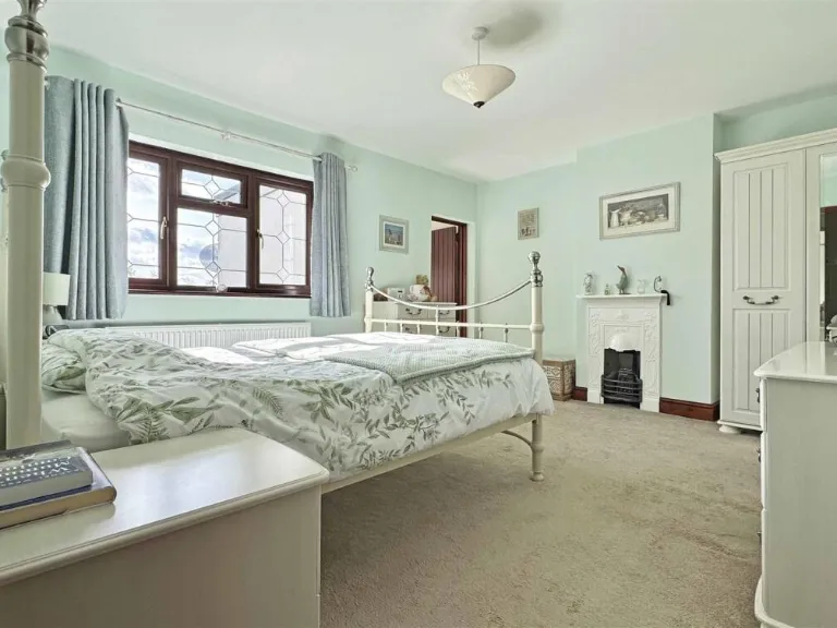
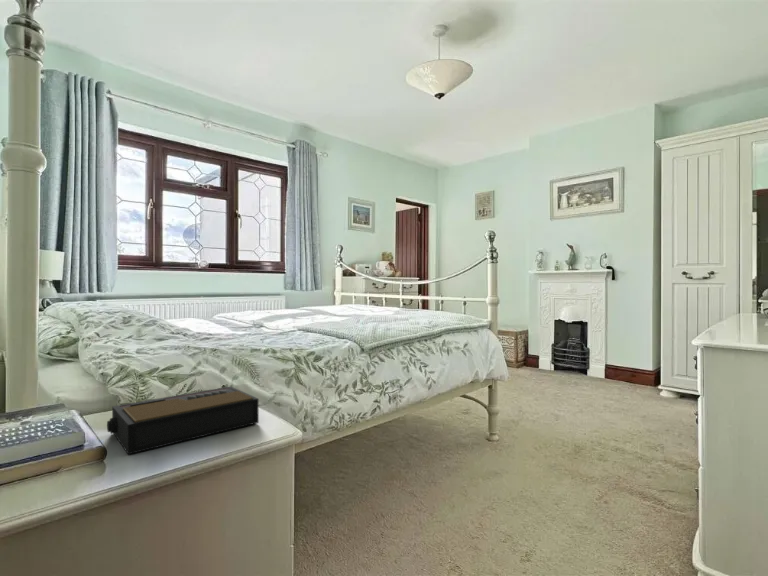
+ alarm clock (184, 414)
